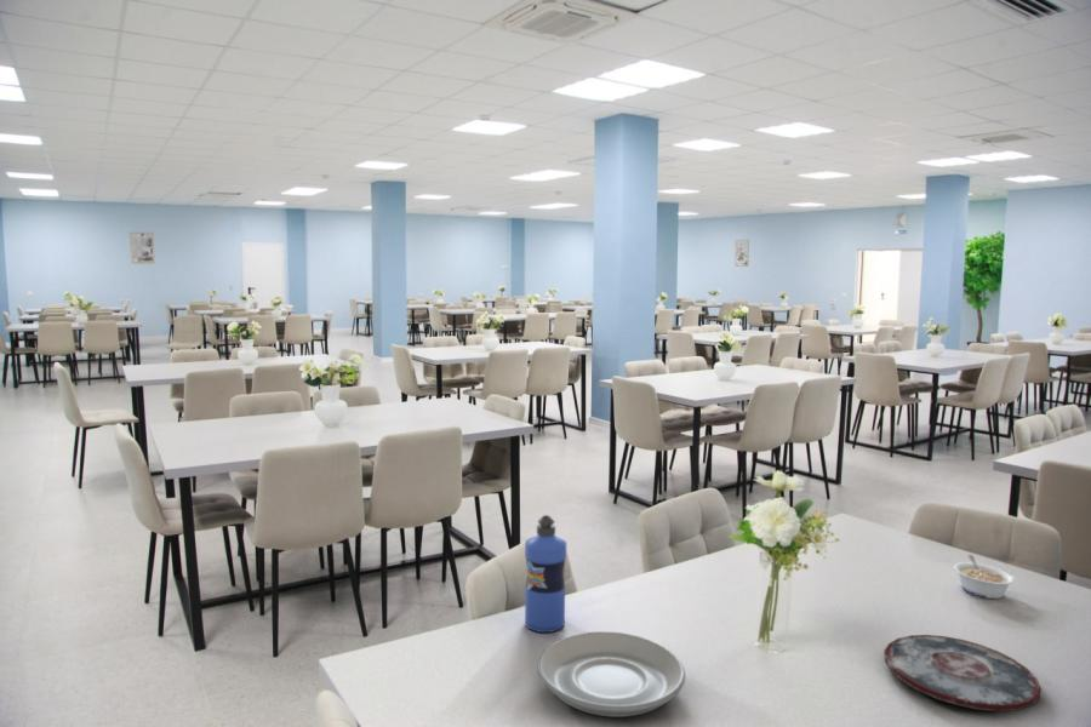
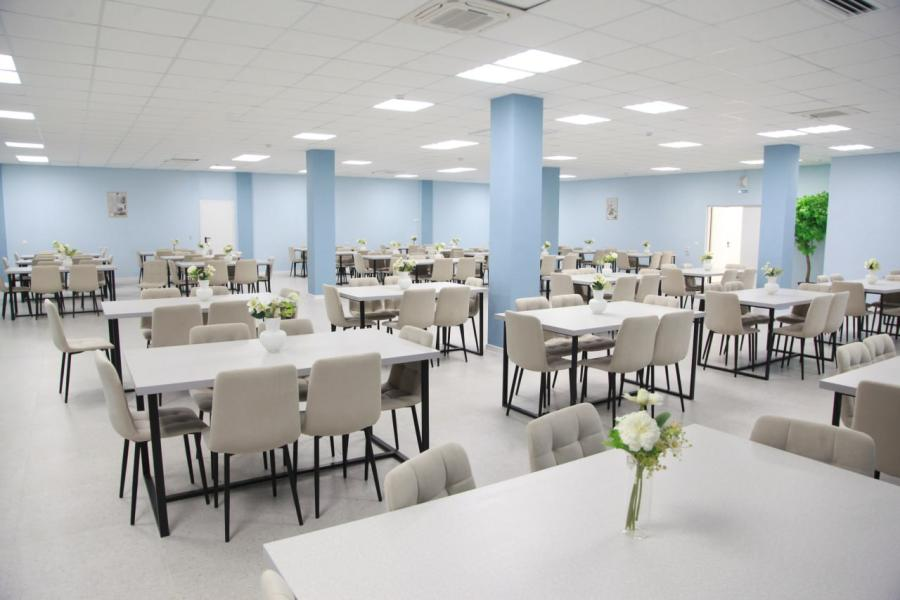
- water bottle (546, 569)
- plate (610, 676)
- legume (981, 578)
- plate (958, 670)
